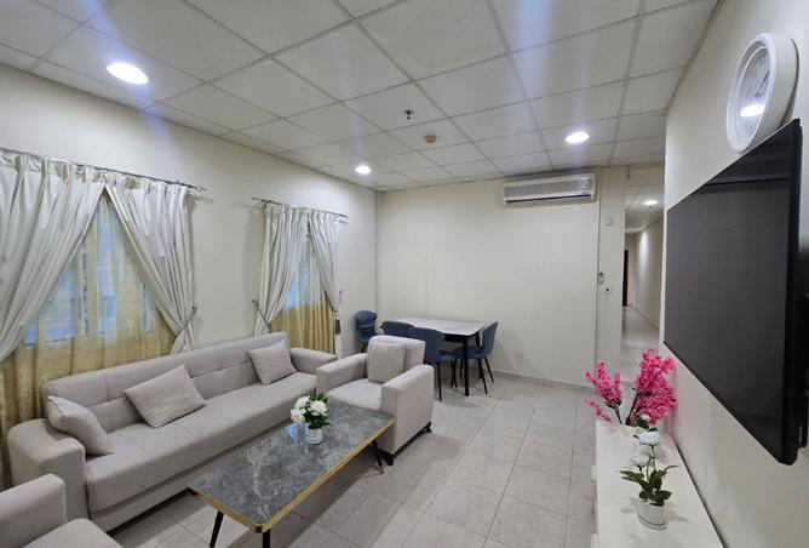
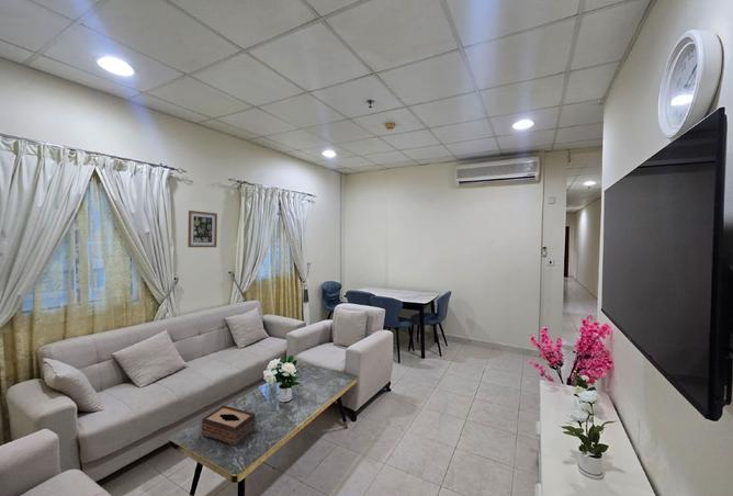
+ tissue box (228, 424)
+ wall art (203, 229)
